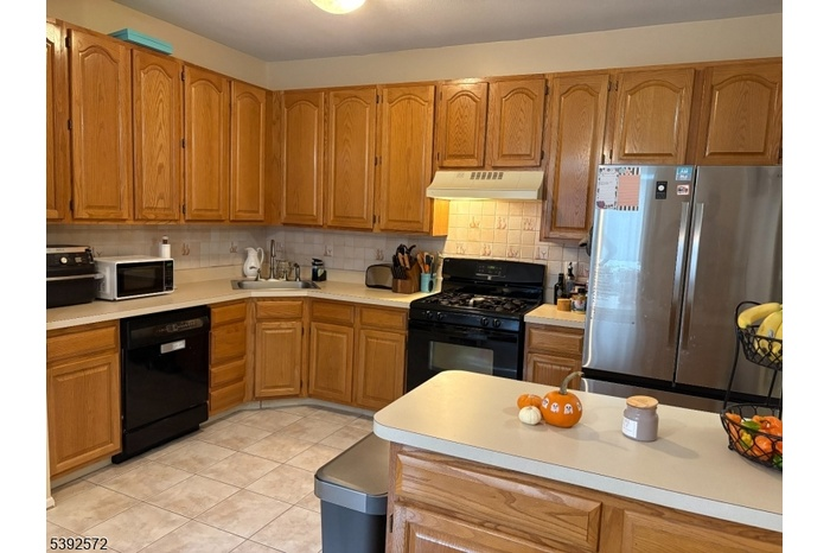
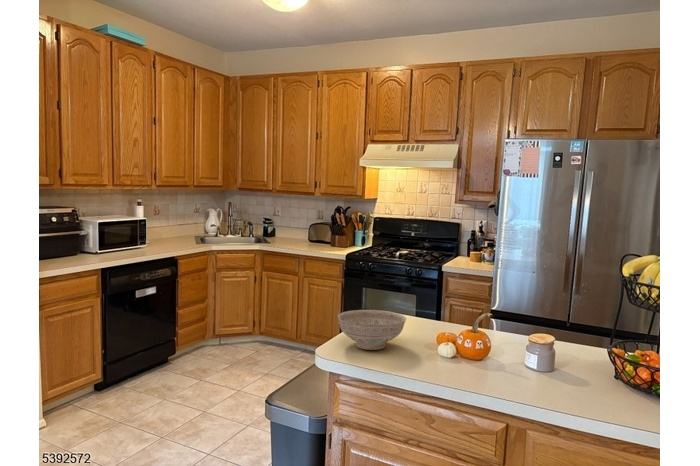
+ decorative bowl (371, 330)
